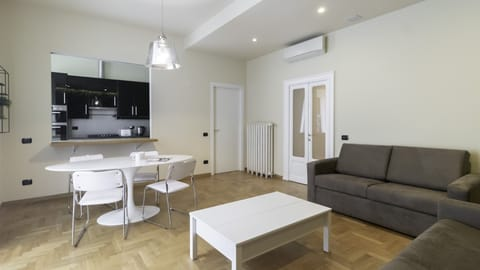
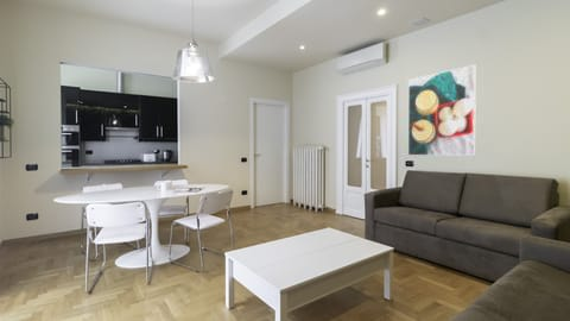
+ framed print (438, 114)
